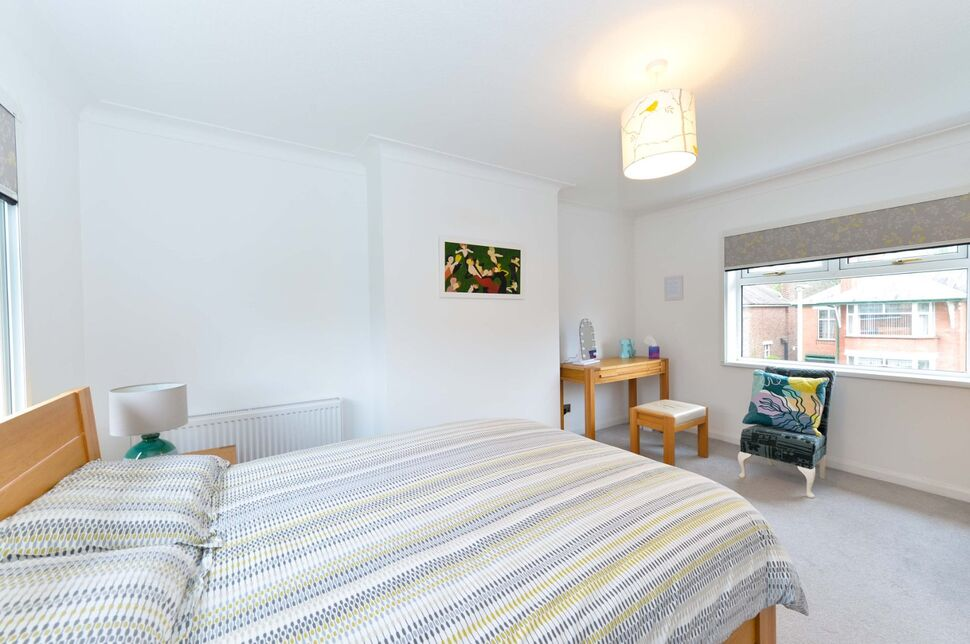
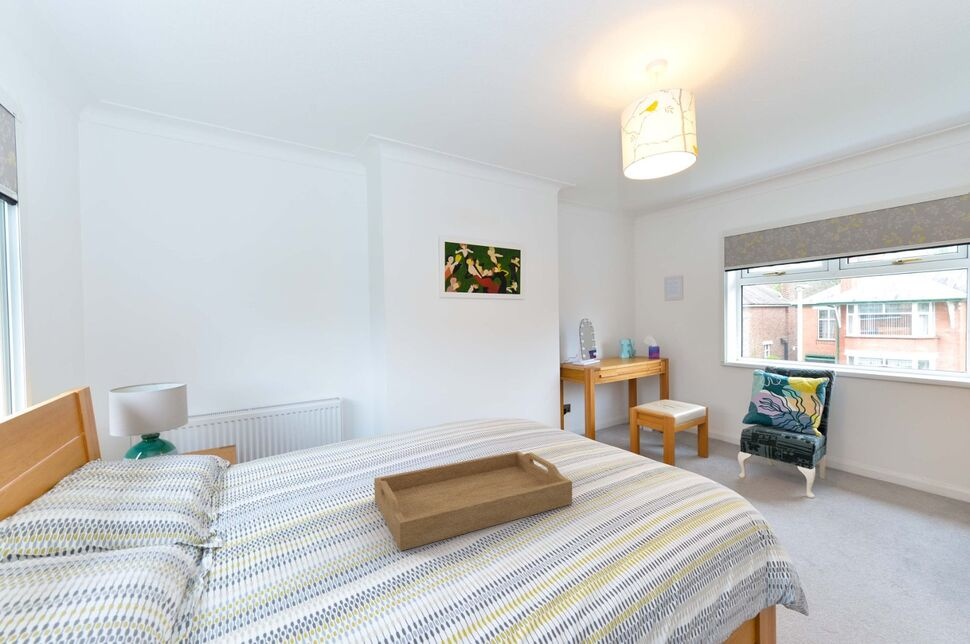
+ serving tray (471, 487)
